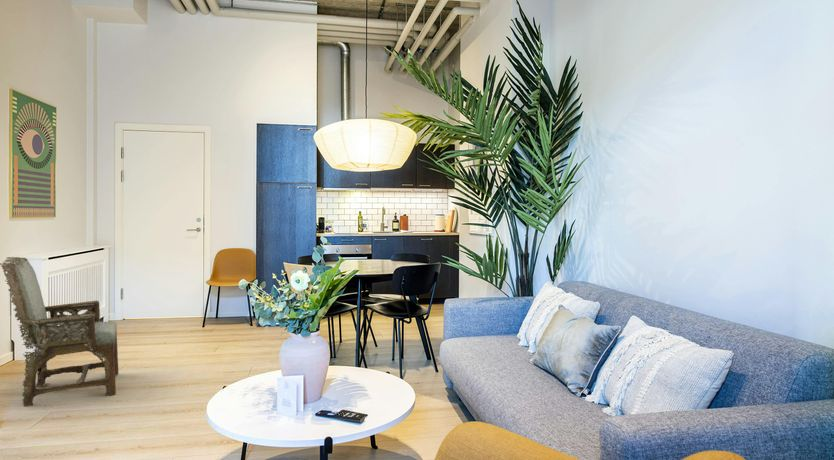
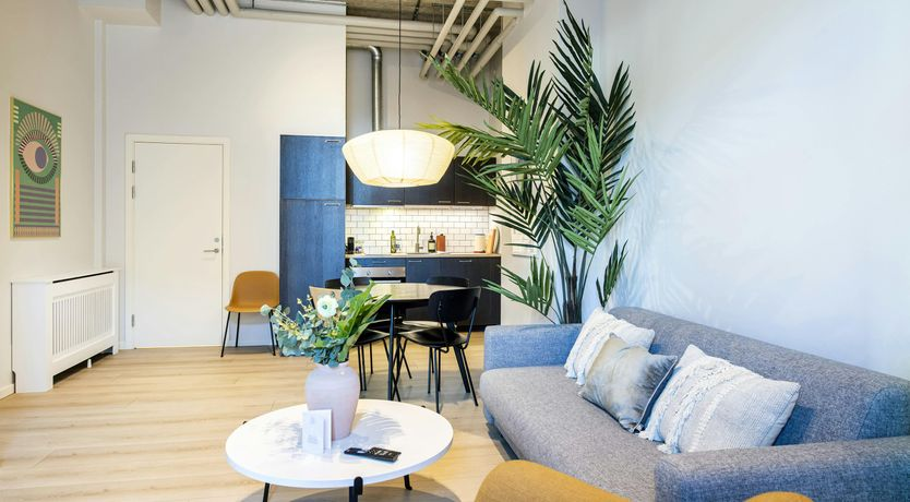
- armchair (69, 323)
